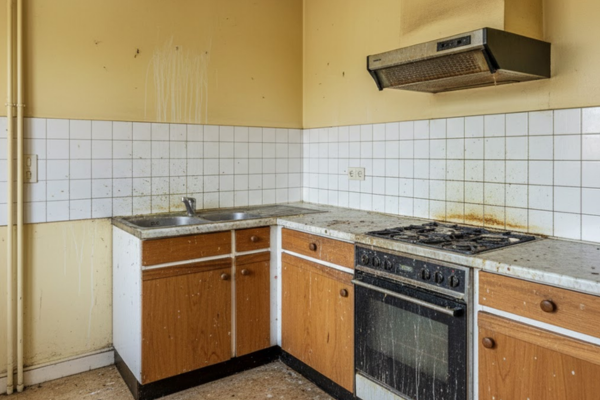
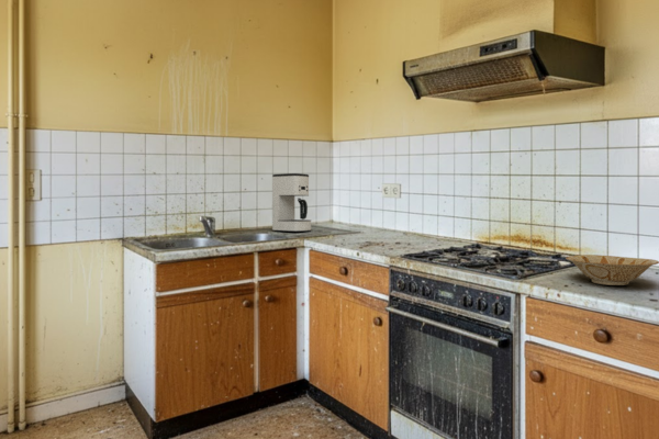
+ coffee maker (293, 202)
+ bowl (610, 270)
